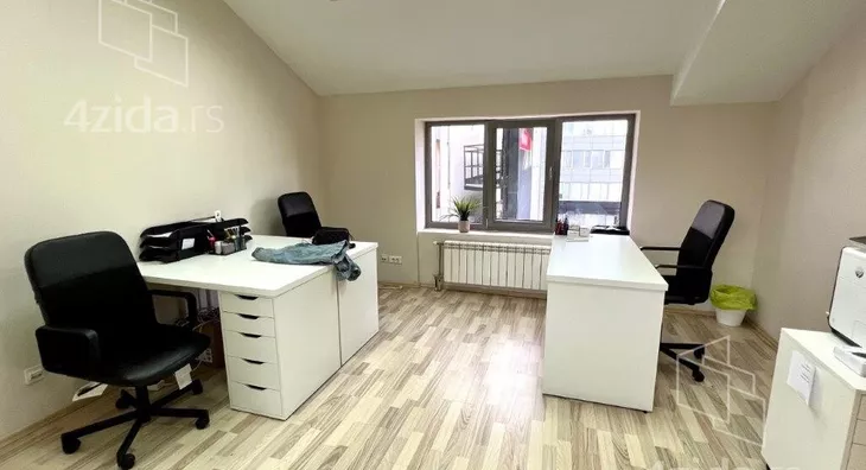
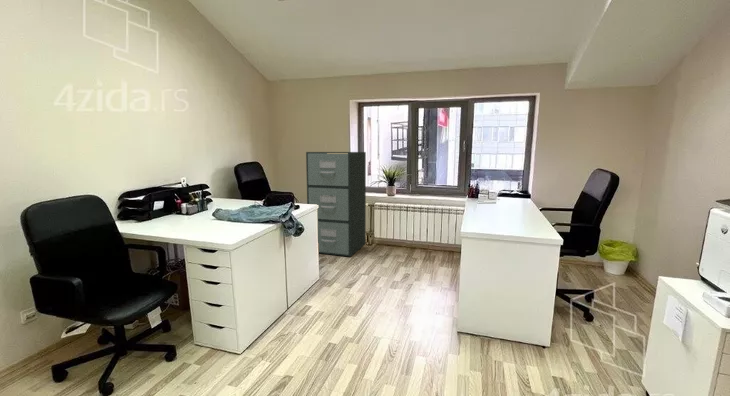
+ filing cabinet (336, 201)
